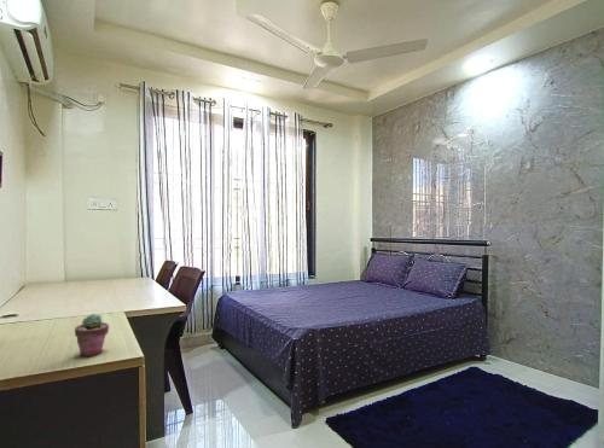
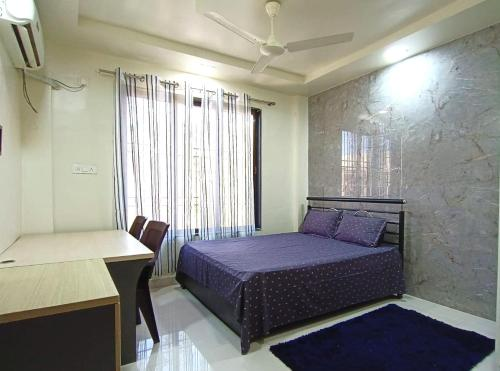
- potted succulent (92, 333)
